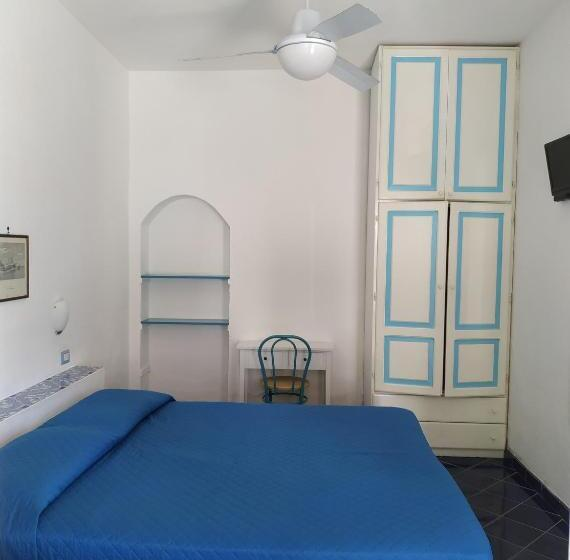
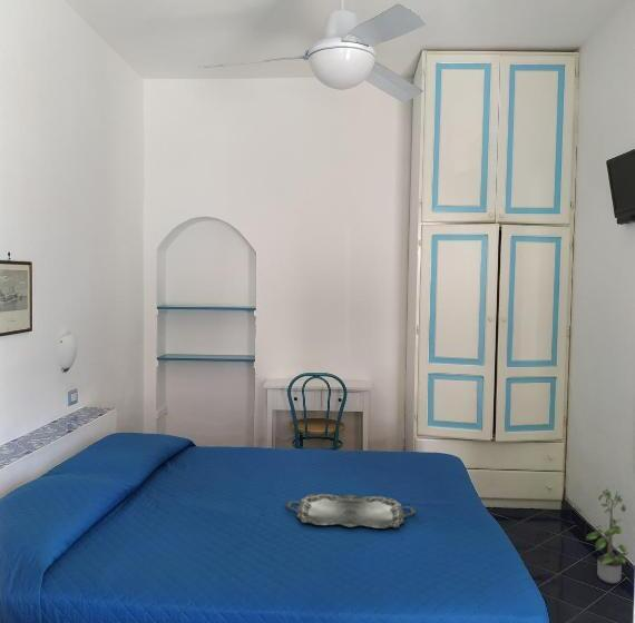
+ serving tray (350, 510)
+ potted plant (610, 537)
